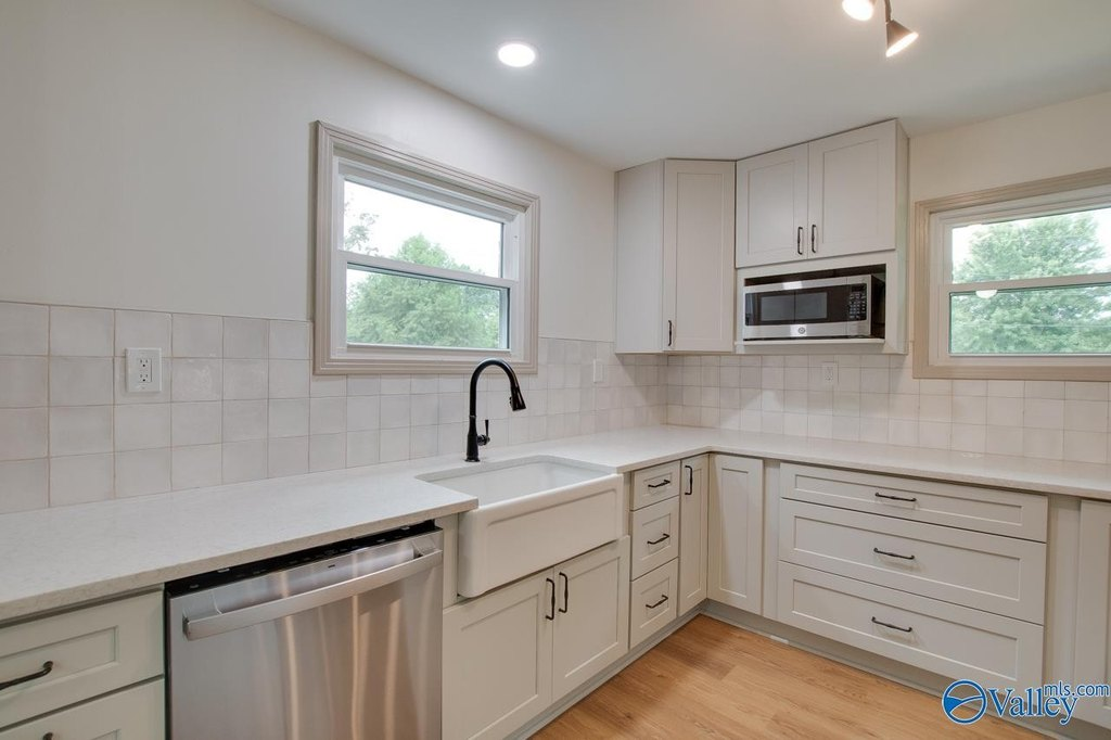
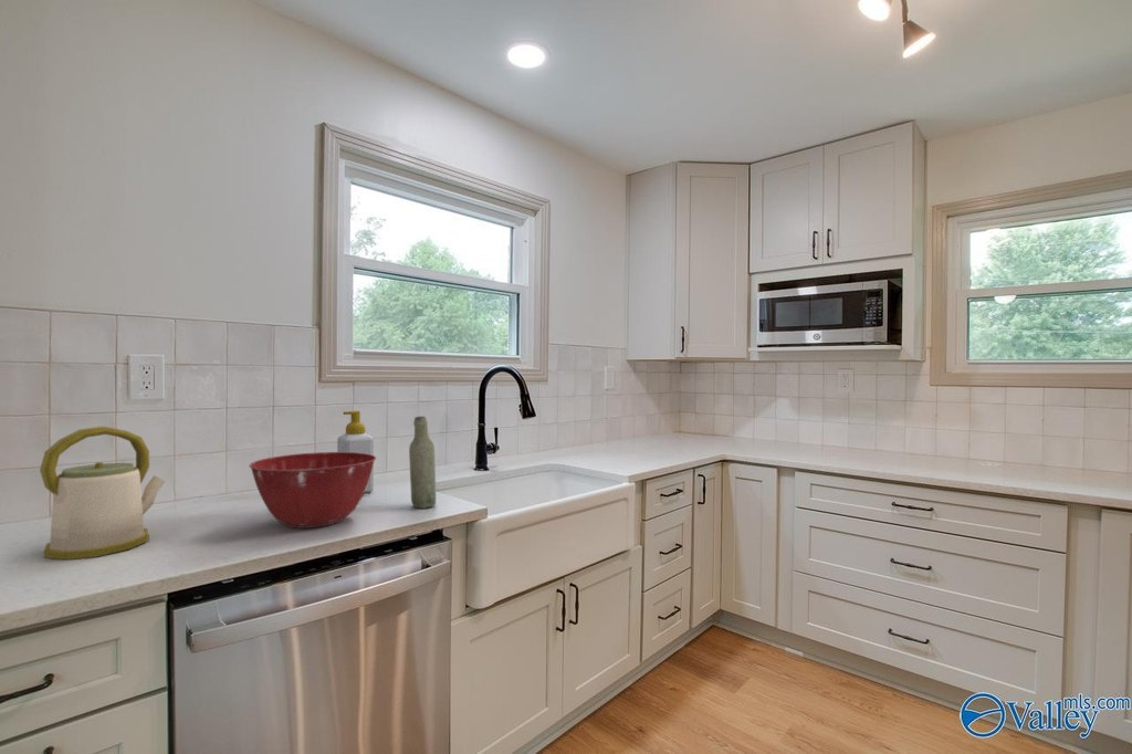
+ mixing bowl (315, 489)
+ soap bottle (355, 451)
+ bottle (422, 461)
+ kettle (108, 484)
